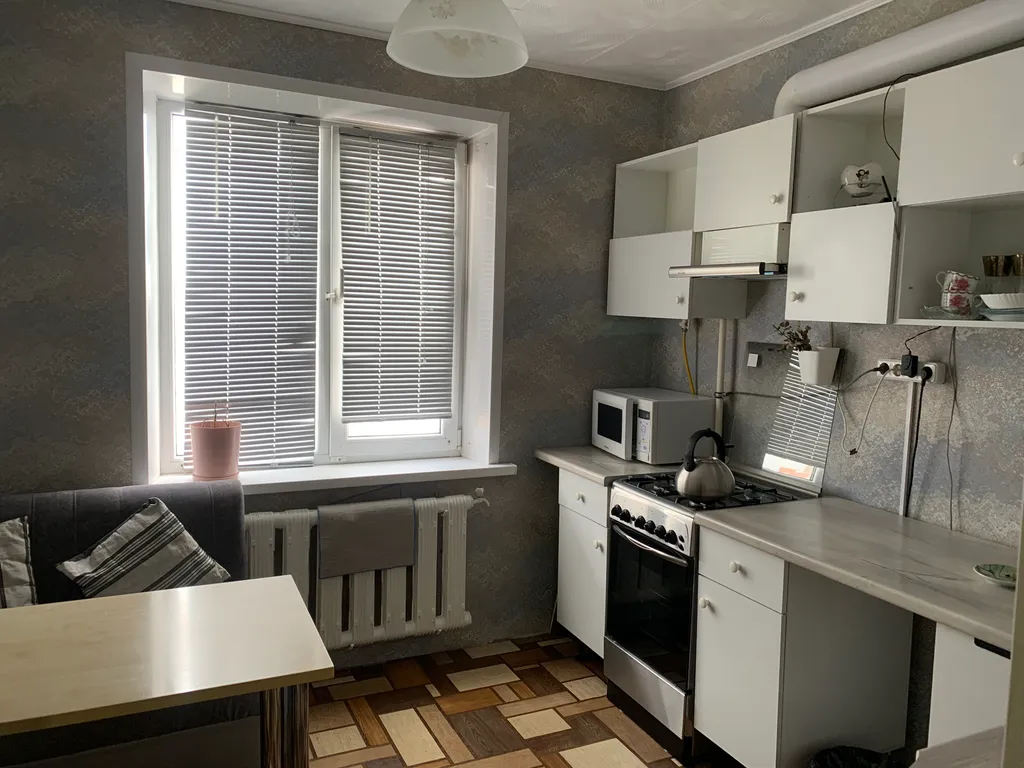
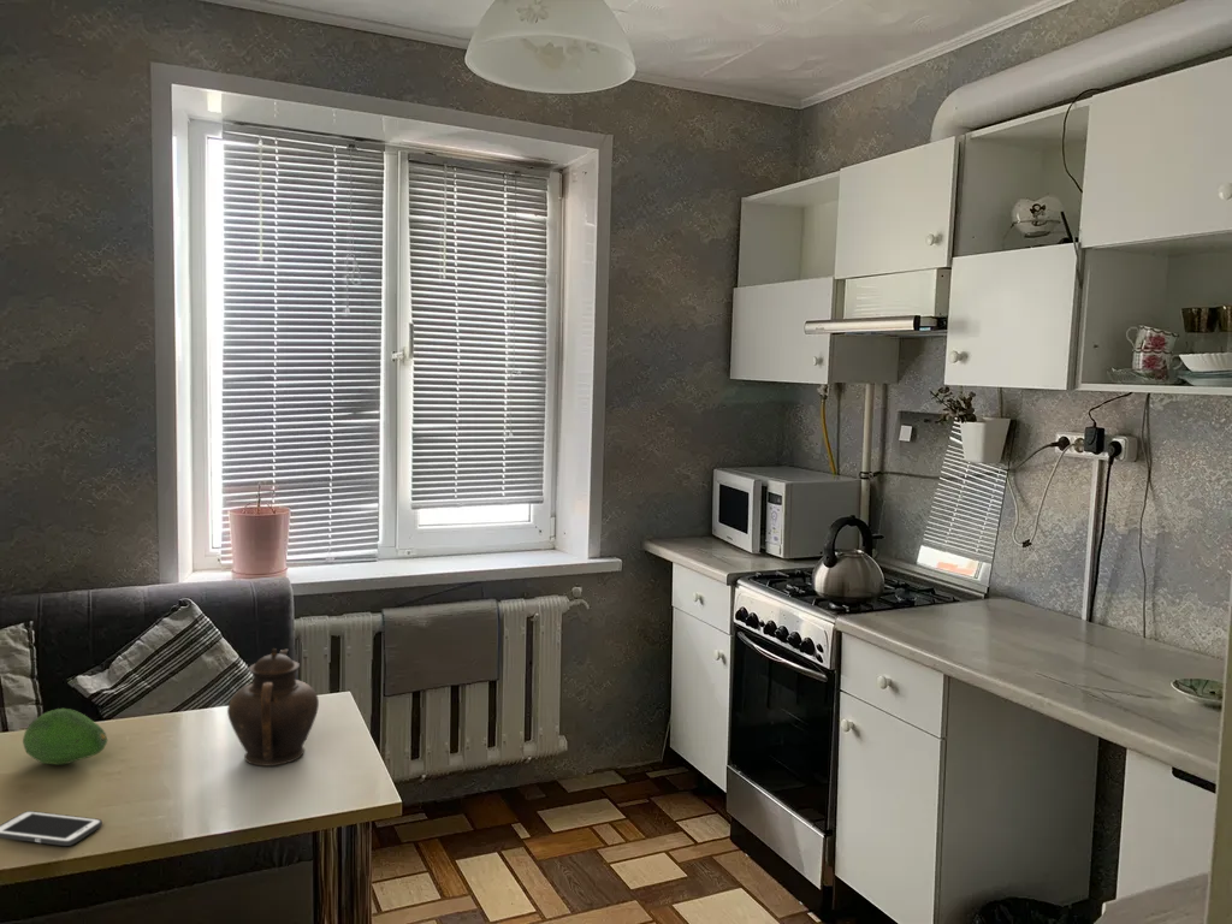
+ cell phone (47, 828)
+ teapot (277, 699)
+ fruit (66, 736)
